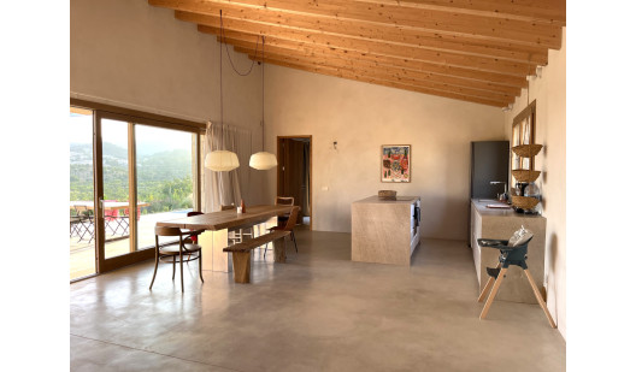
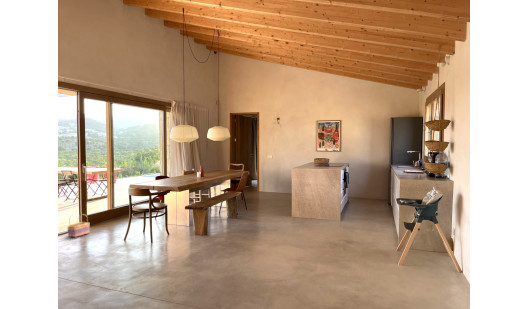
+ basket (78, 224)
